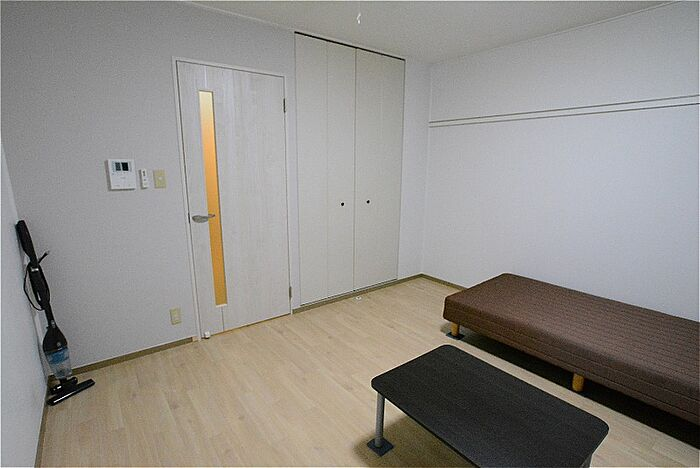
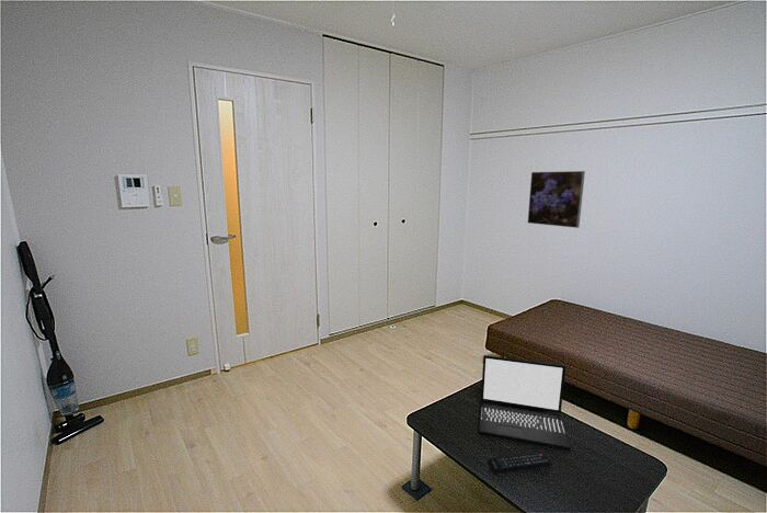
+ laptop (523, 398)
+ remote control (519, 463)
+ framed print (553, 198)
